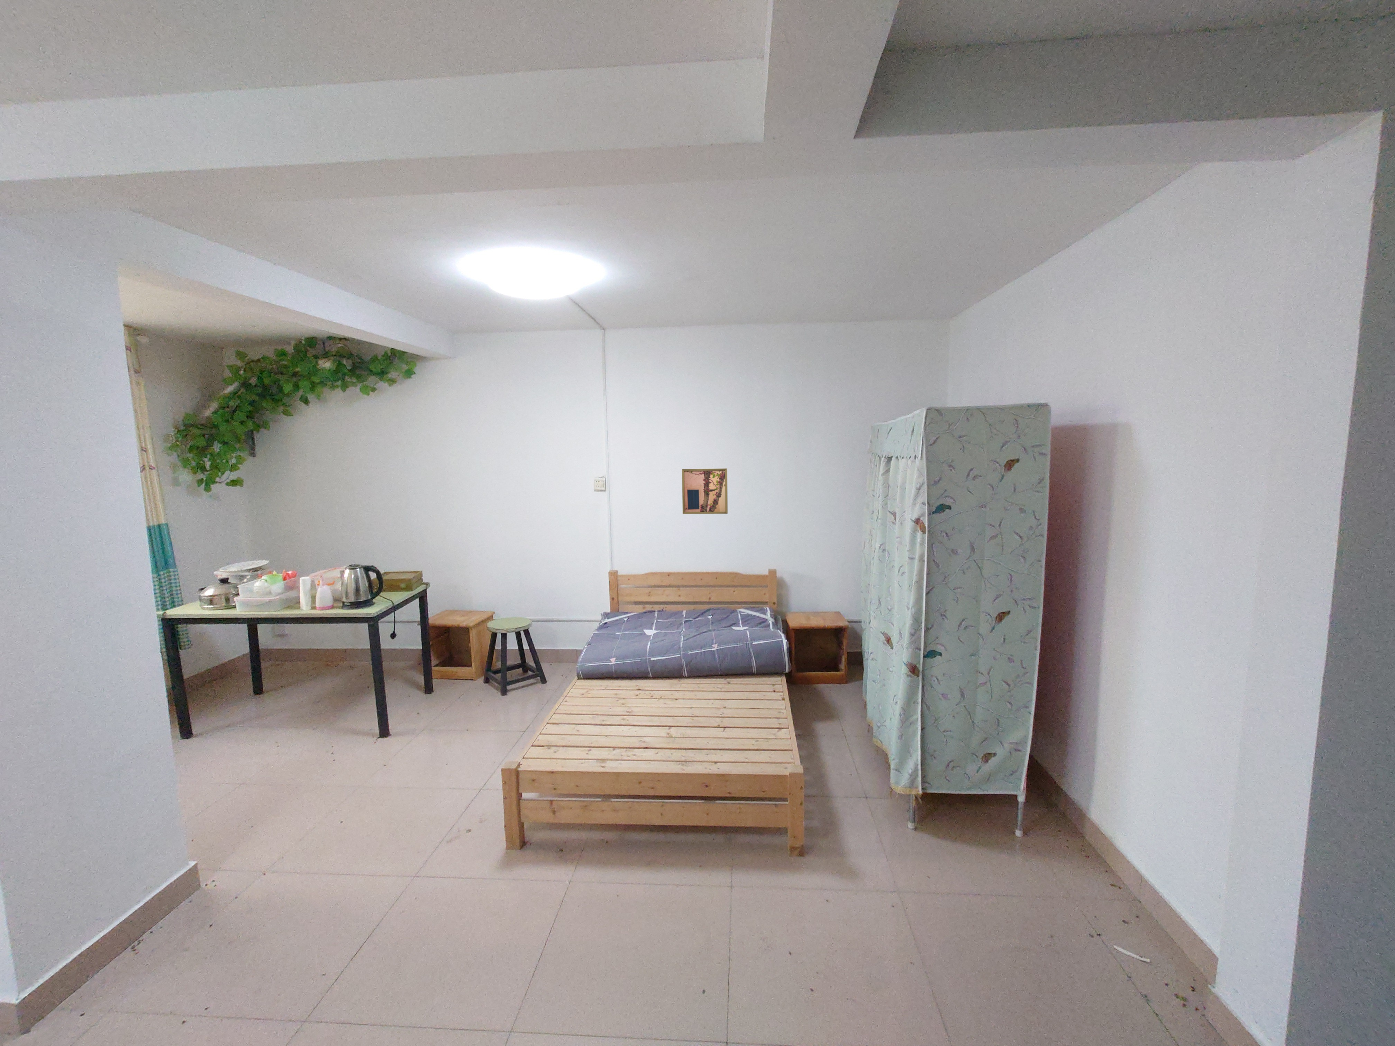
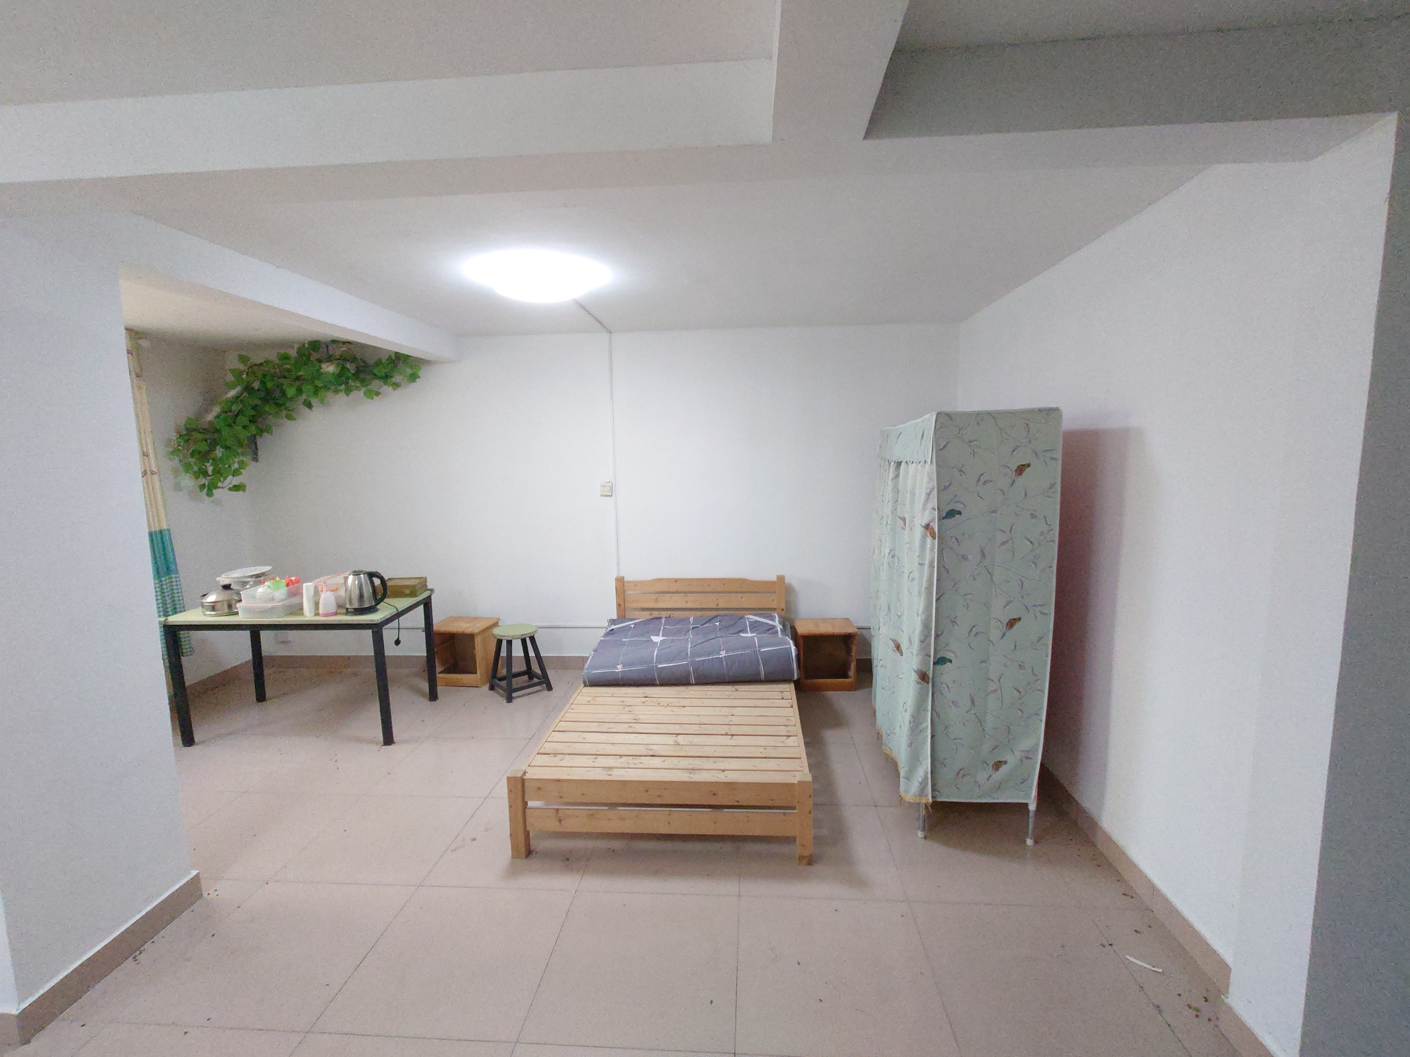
- wall art (705, 491)
